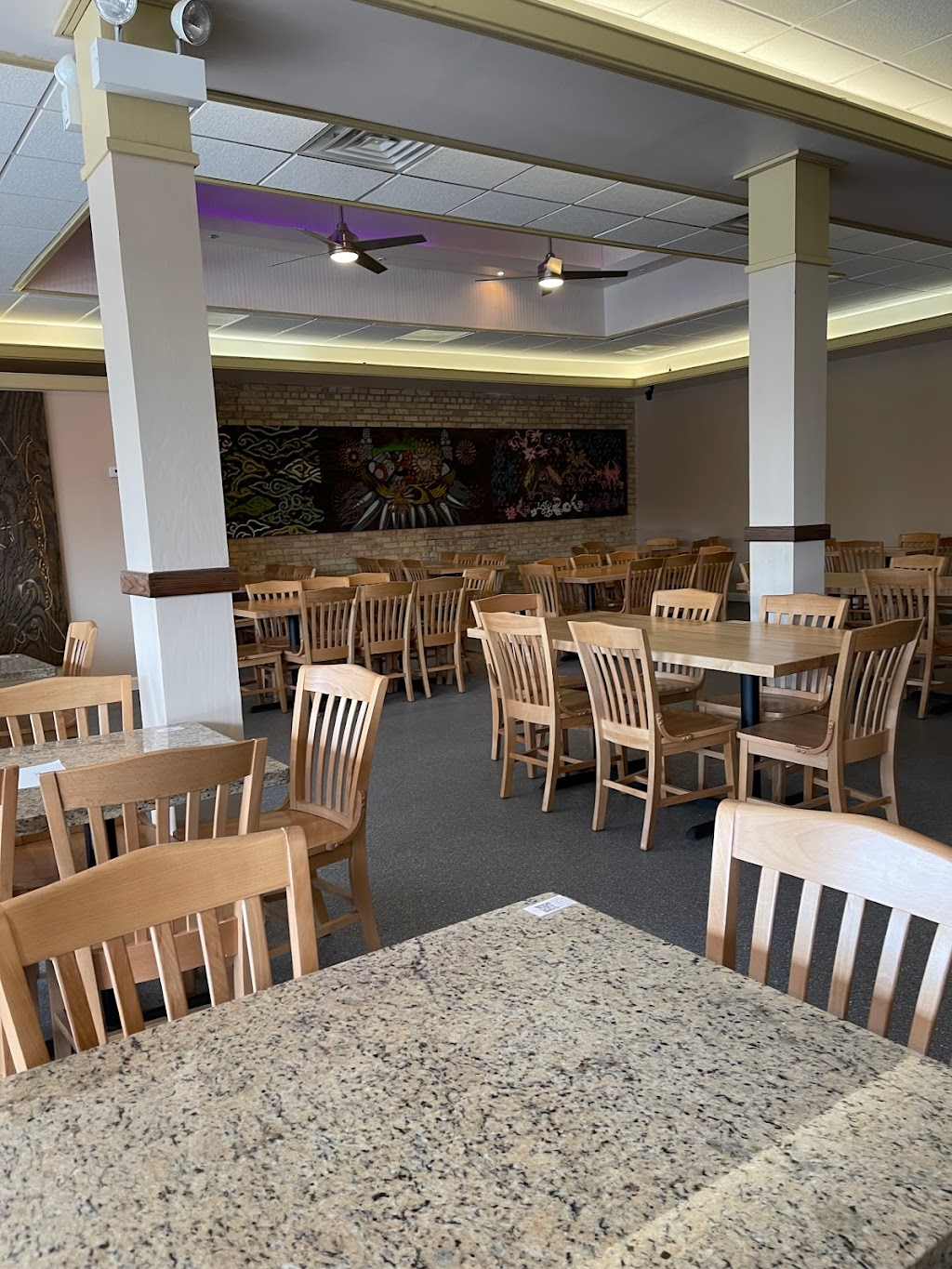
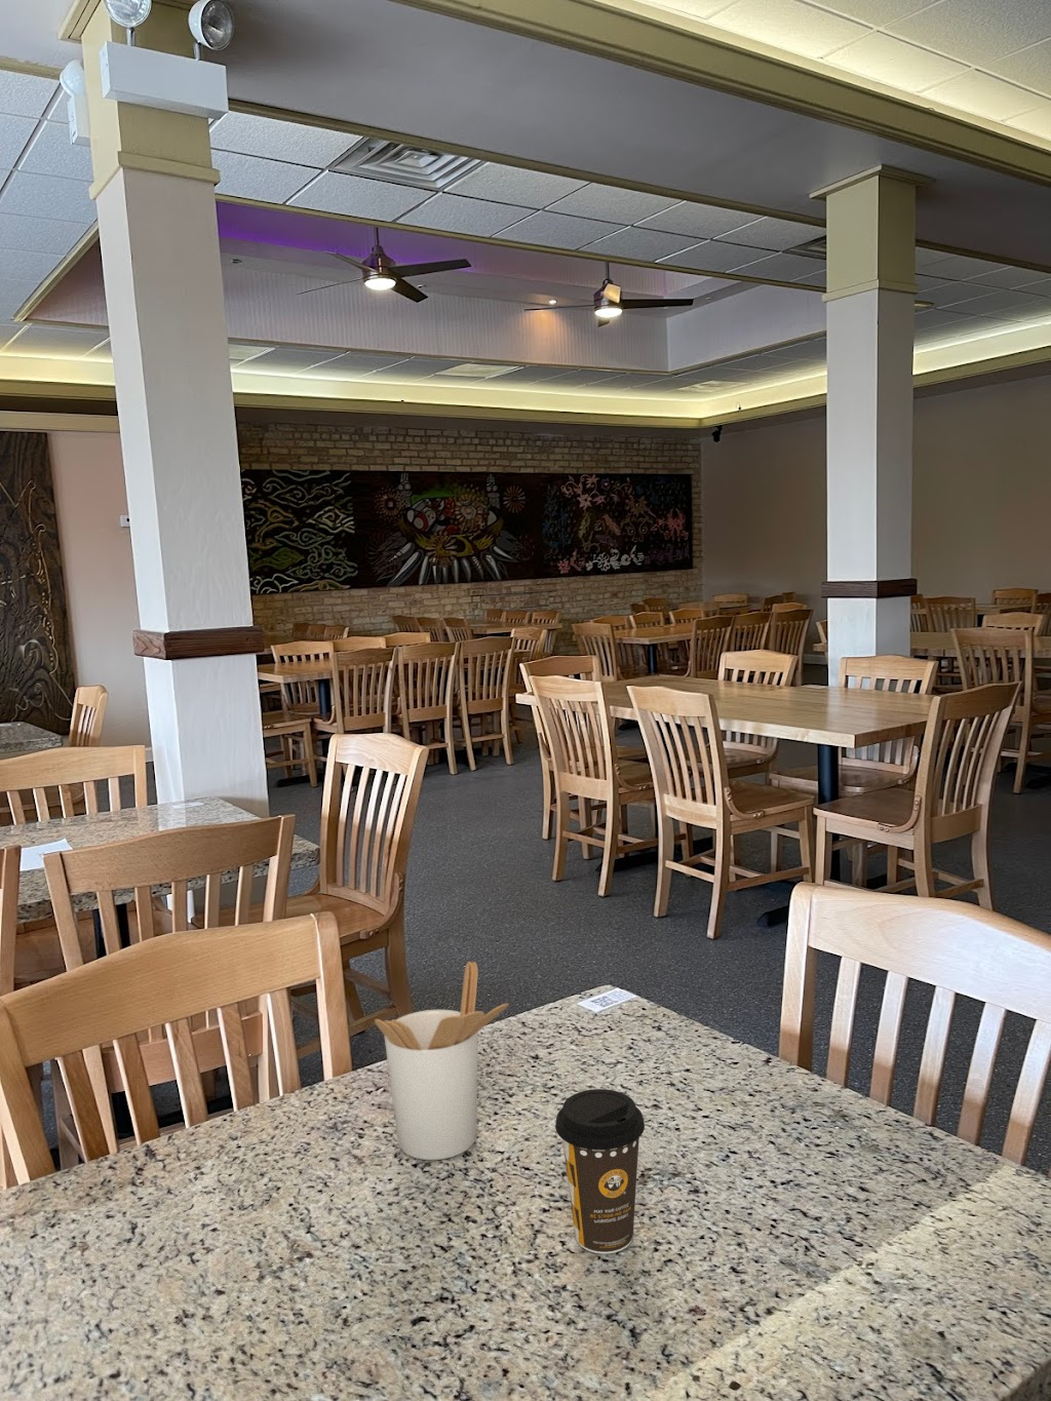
+ utensil holder (446, 1065)
+ coffee cup (602, 1171)
